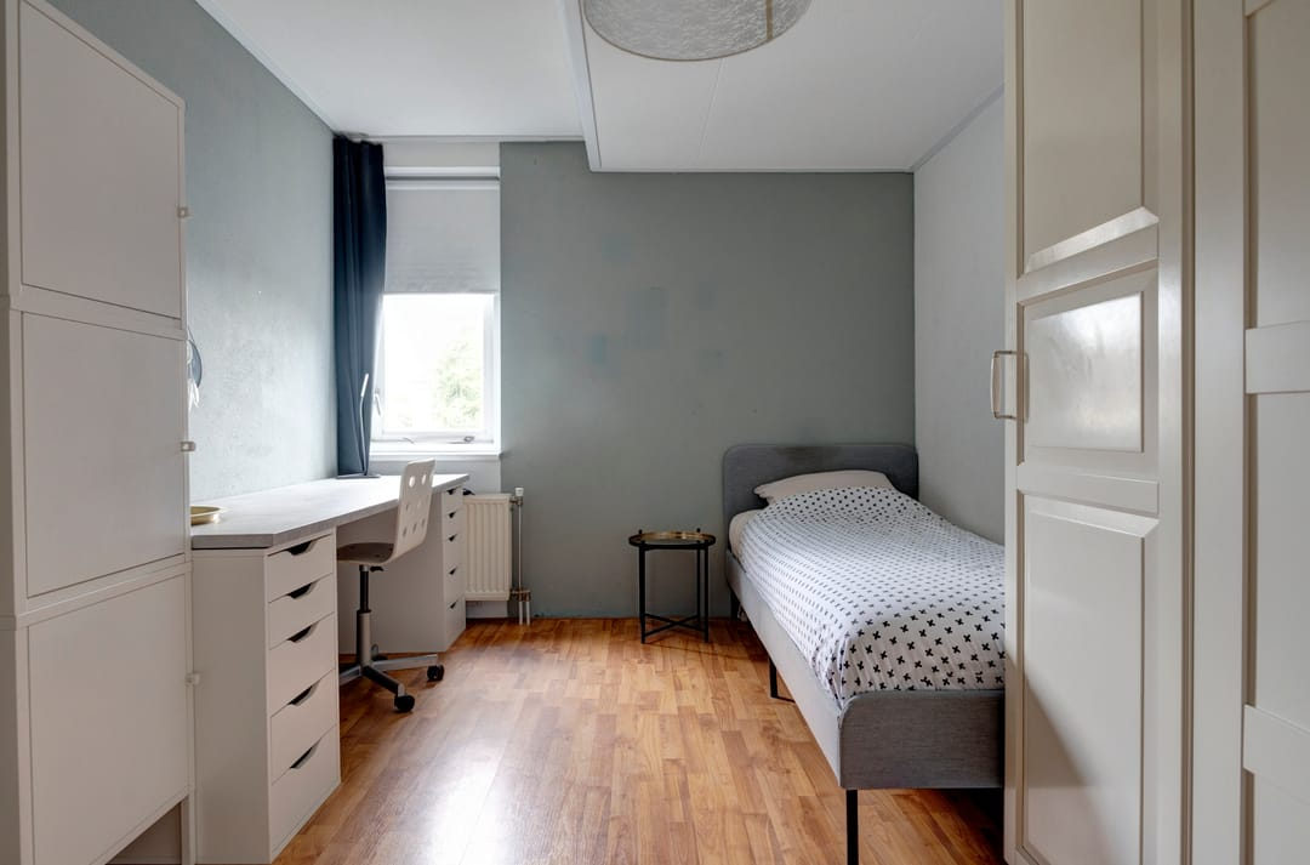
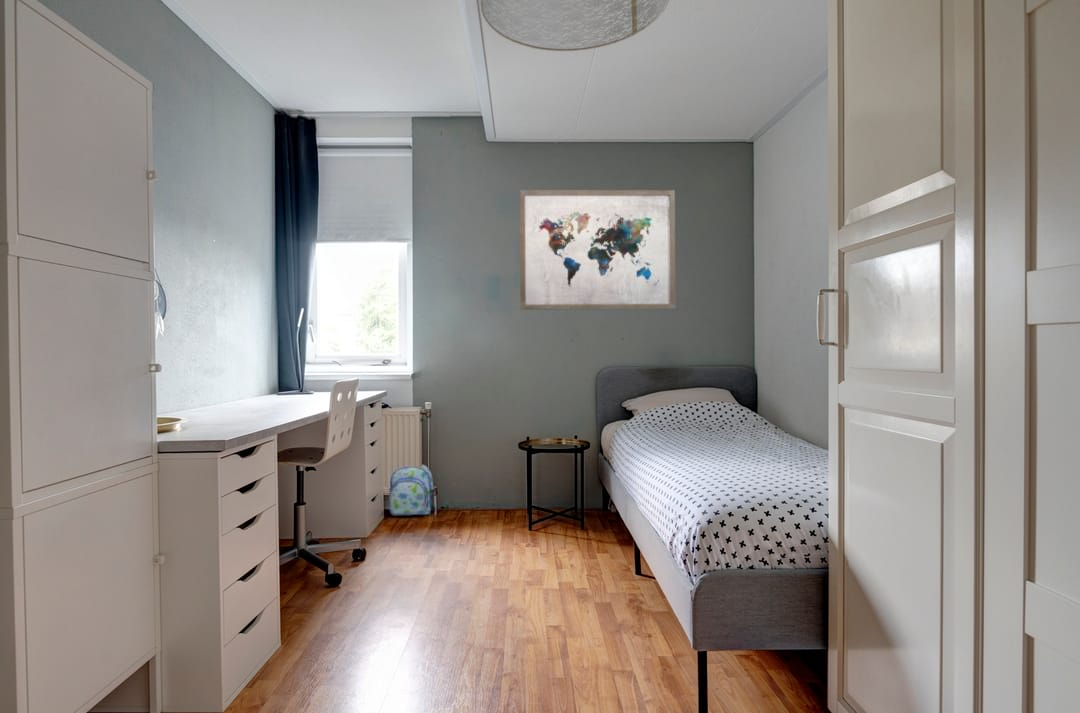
+ backpack (411, 490)
+ wall art (597, 249)
